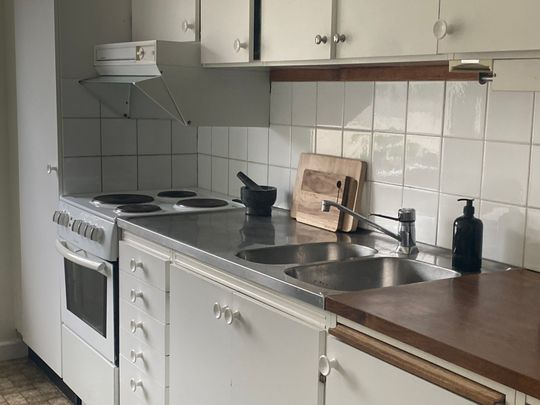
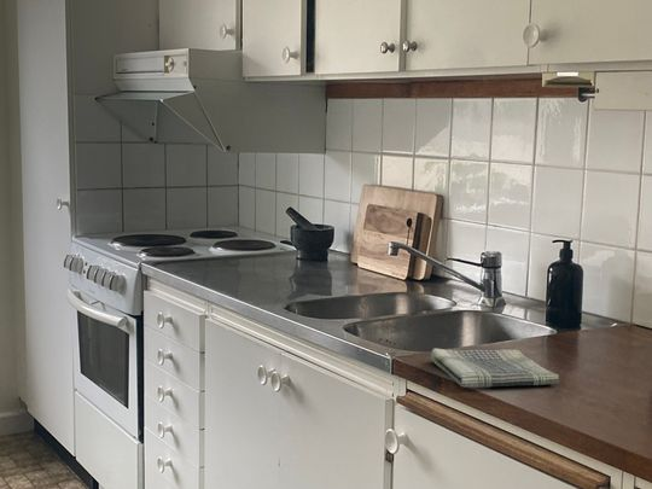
+ dish towel (490, 363)
